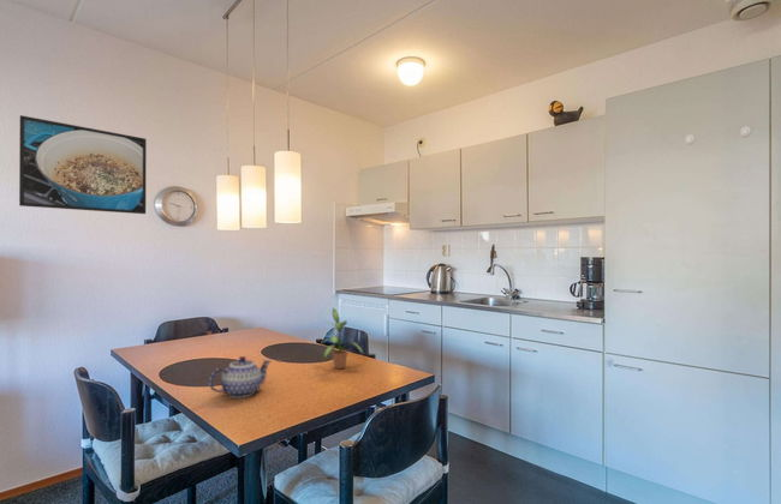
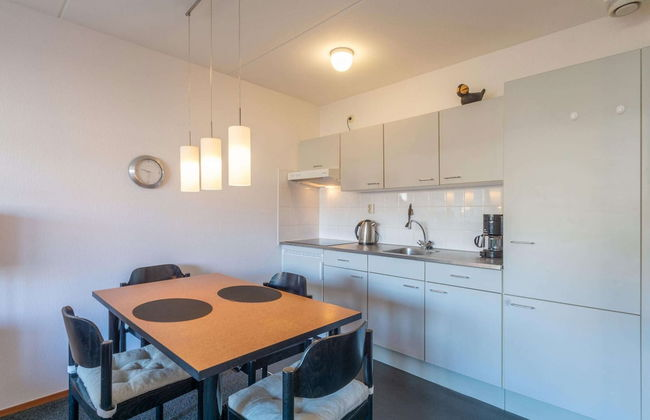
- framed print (88, 169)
- teapot (242, 374)
- potted plant (339, 336)
